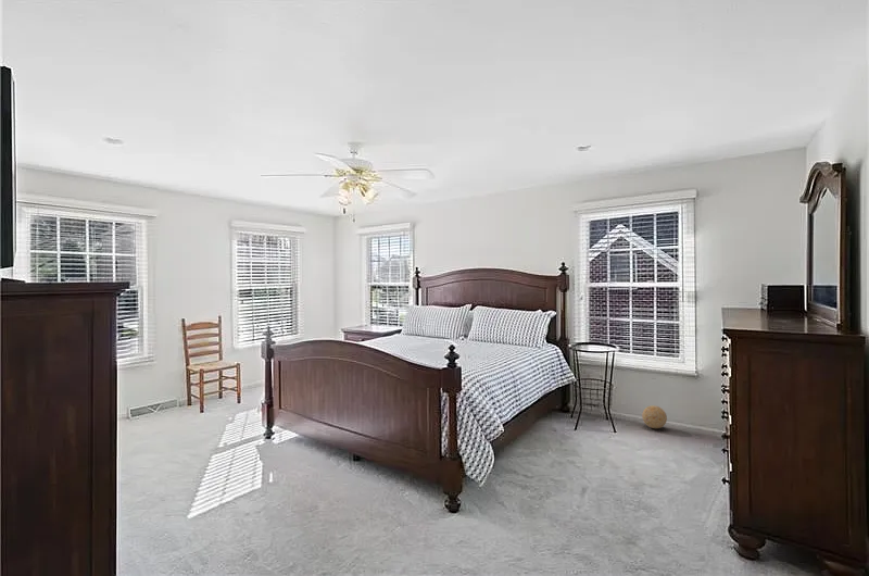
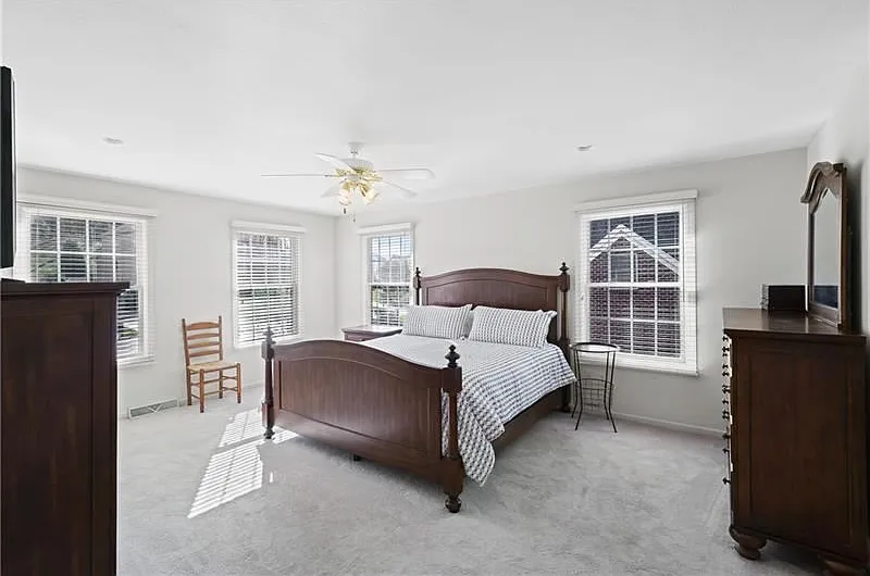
- decorative ball (654, 416)
